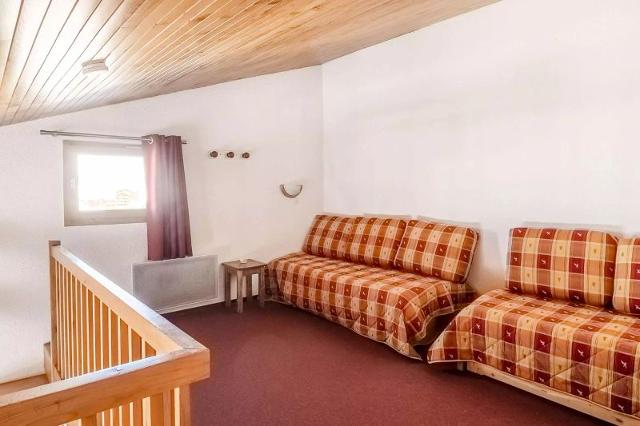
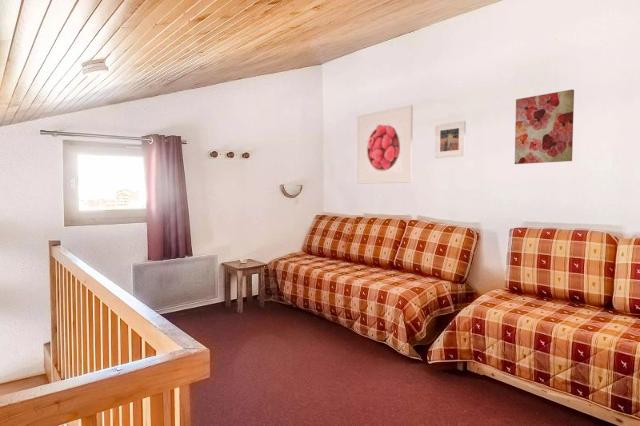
+ wall art (542, 128)
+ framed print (383, 147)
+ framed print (449, 140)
